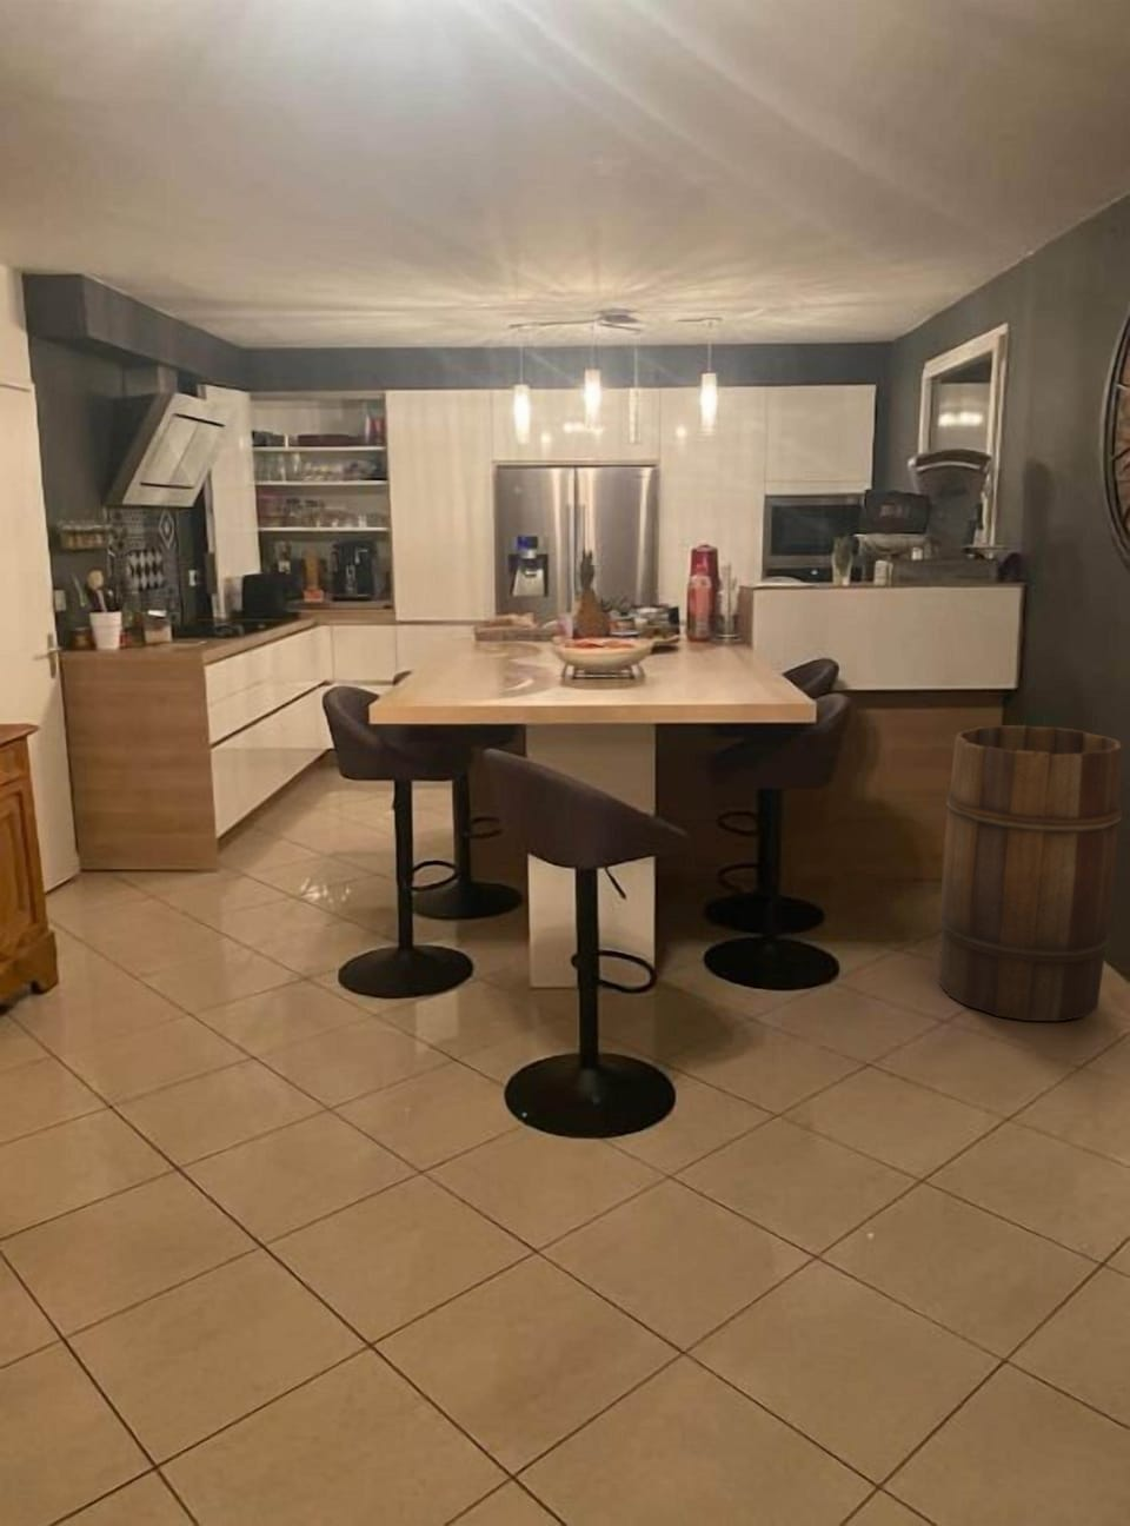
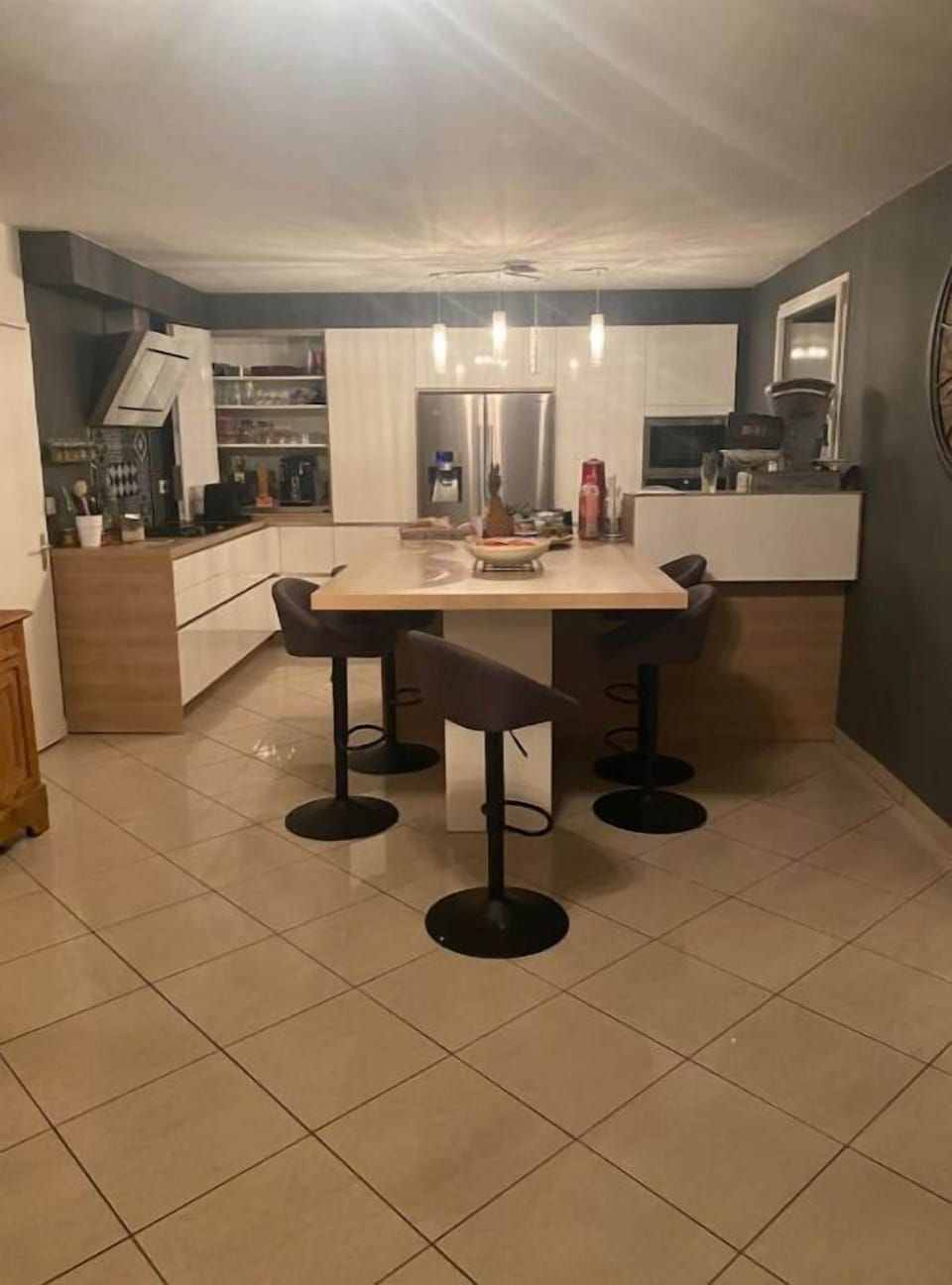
- wooden barrel (1027, 867)
